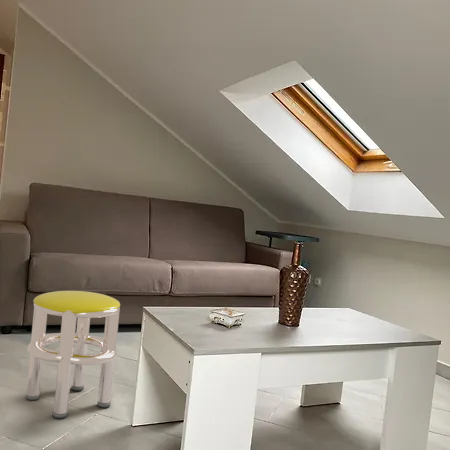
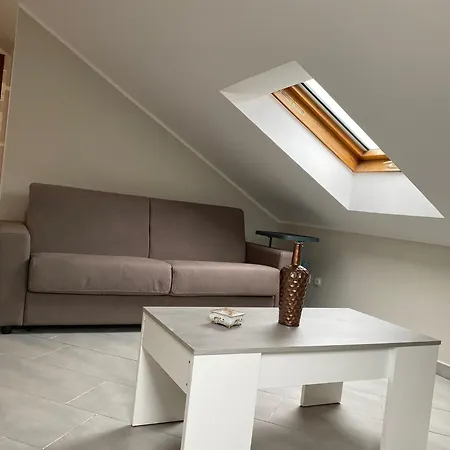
- stool (73, 348)
